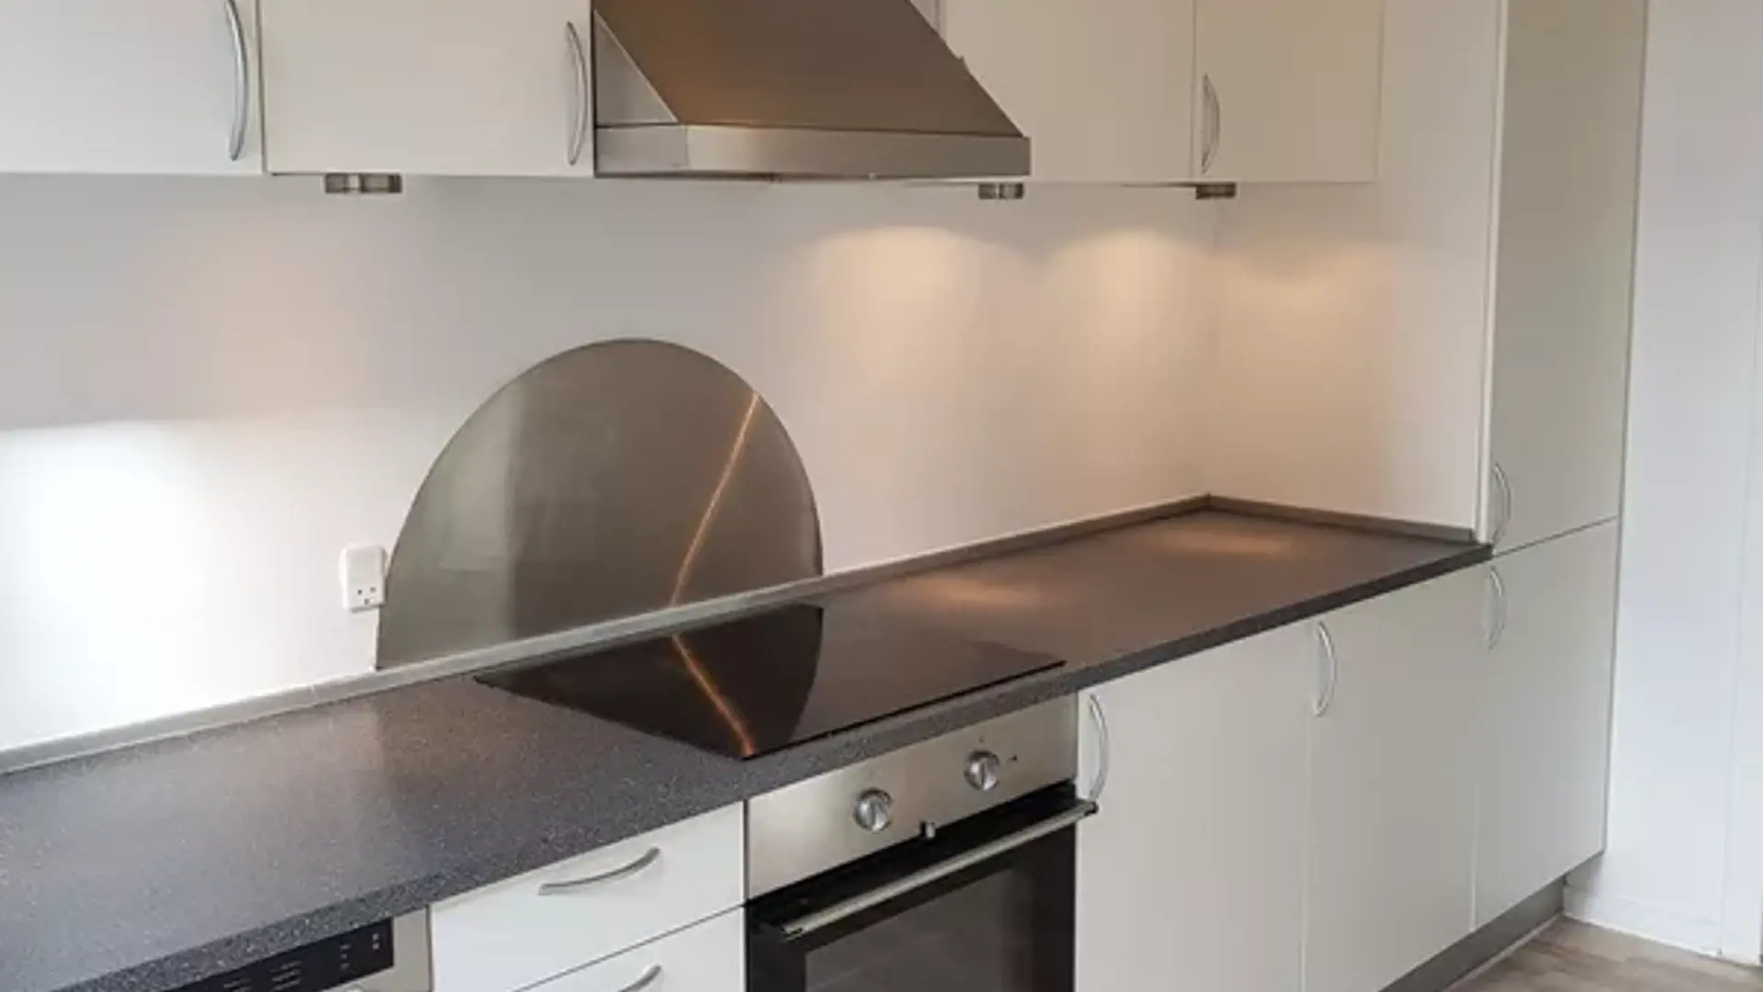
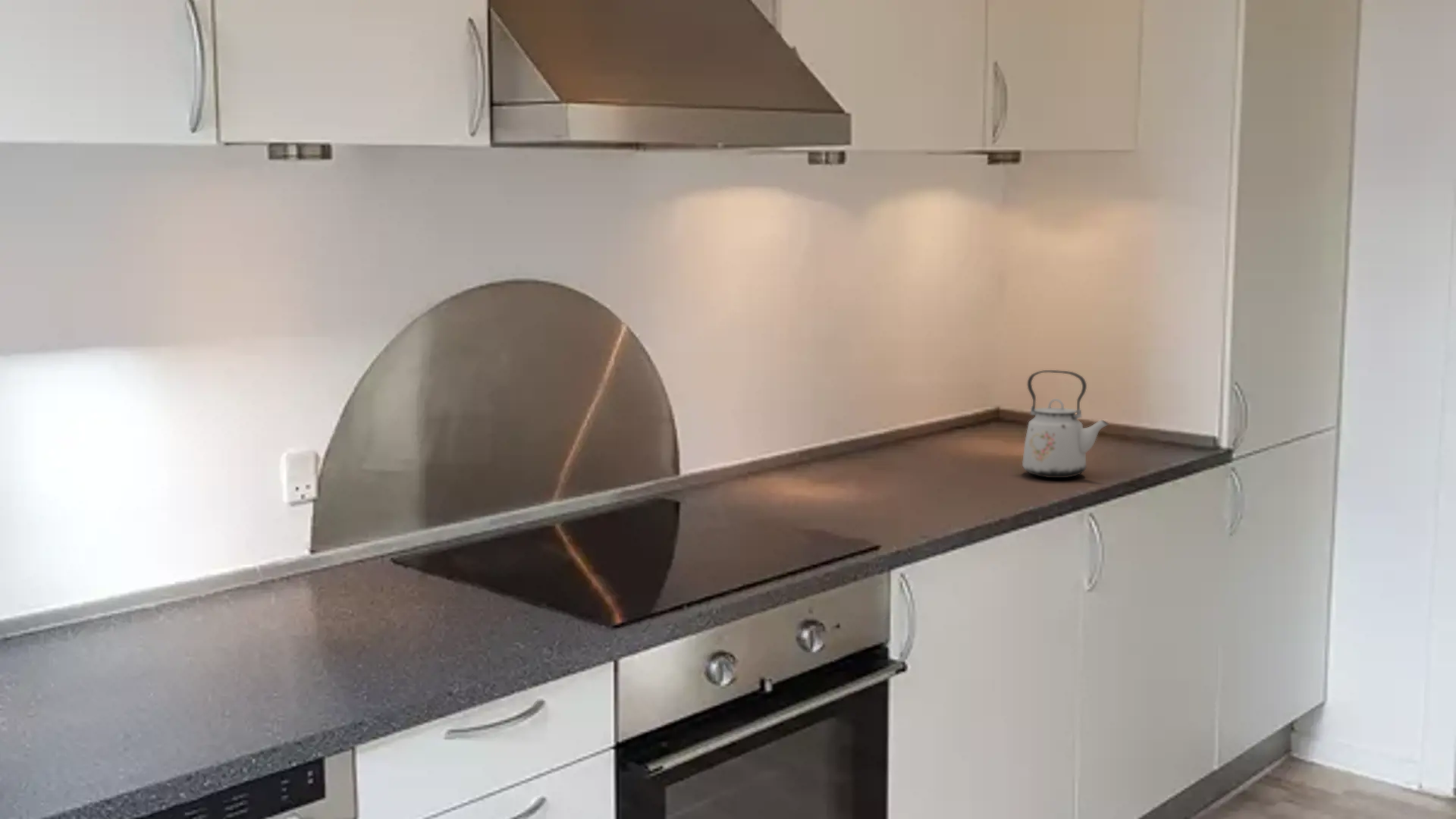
+ kettle (1066, 424)
